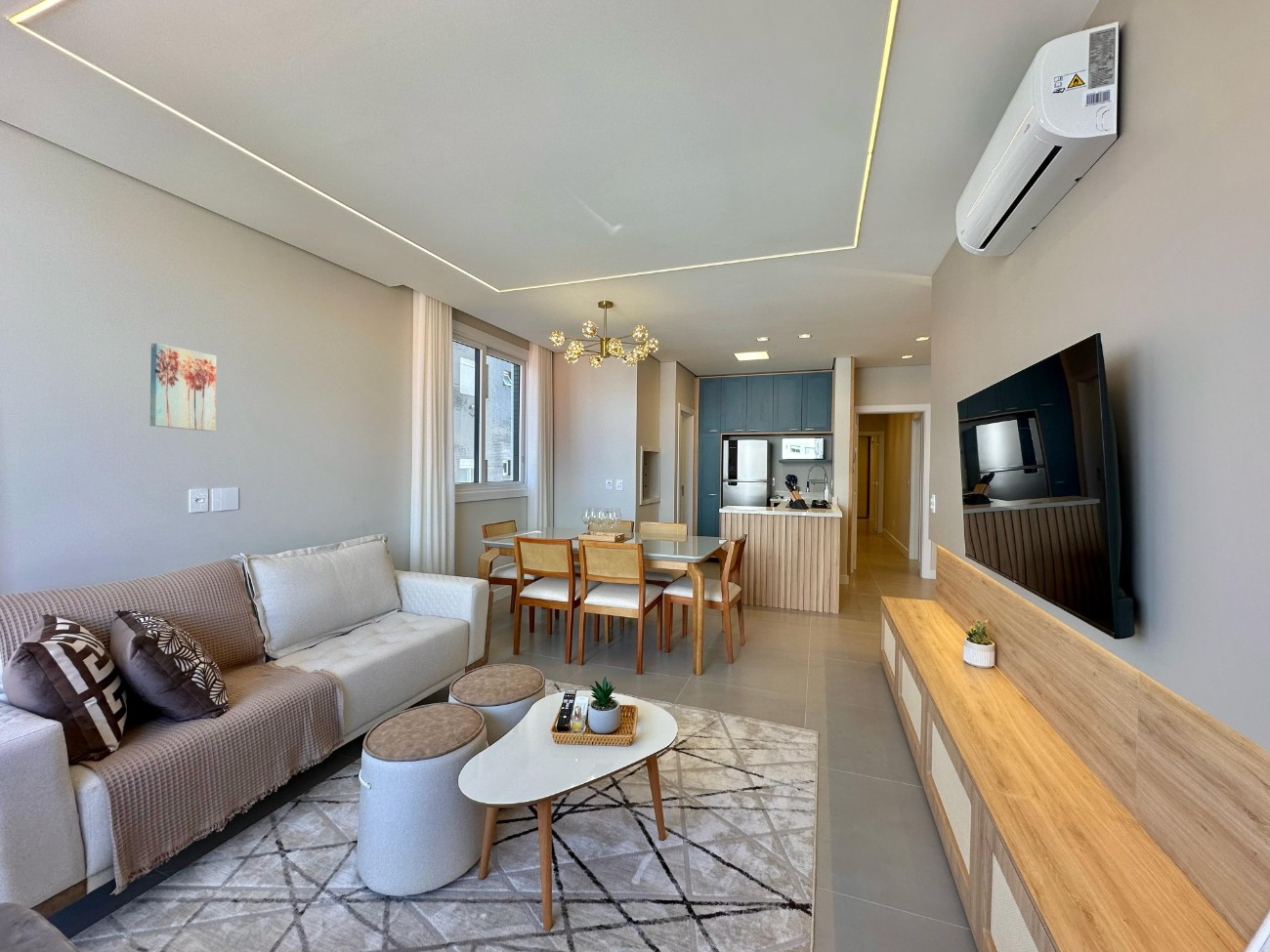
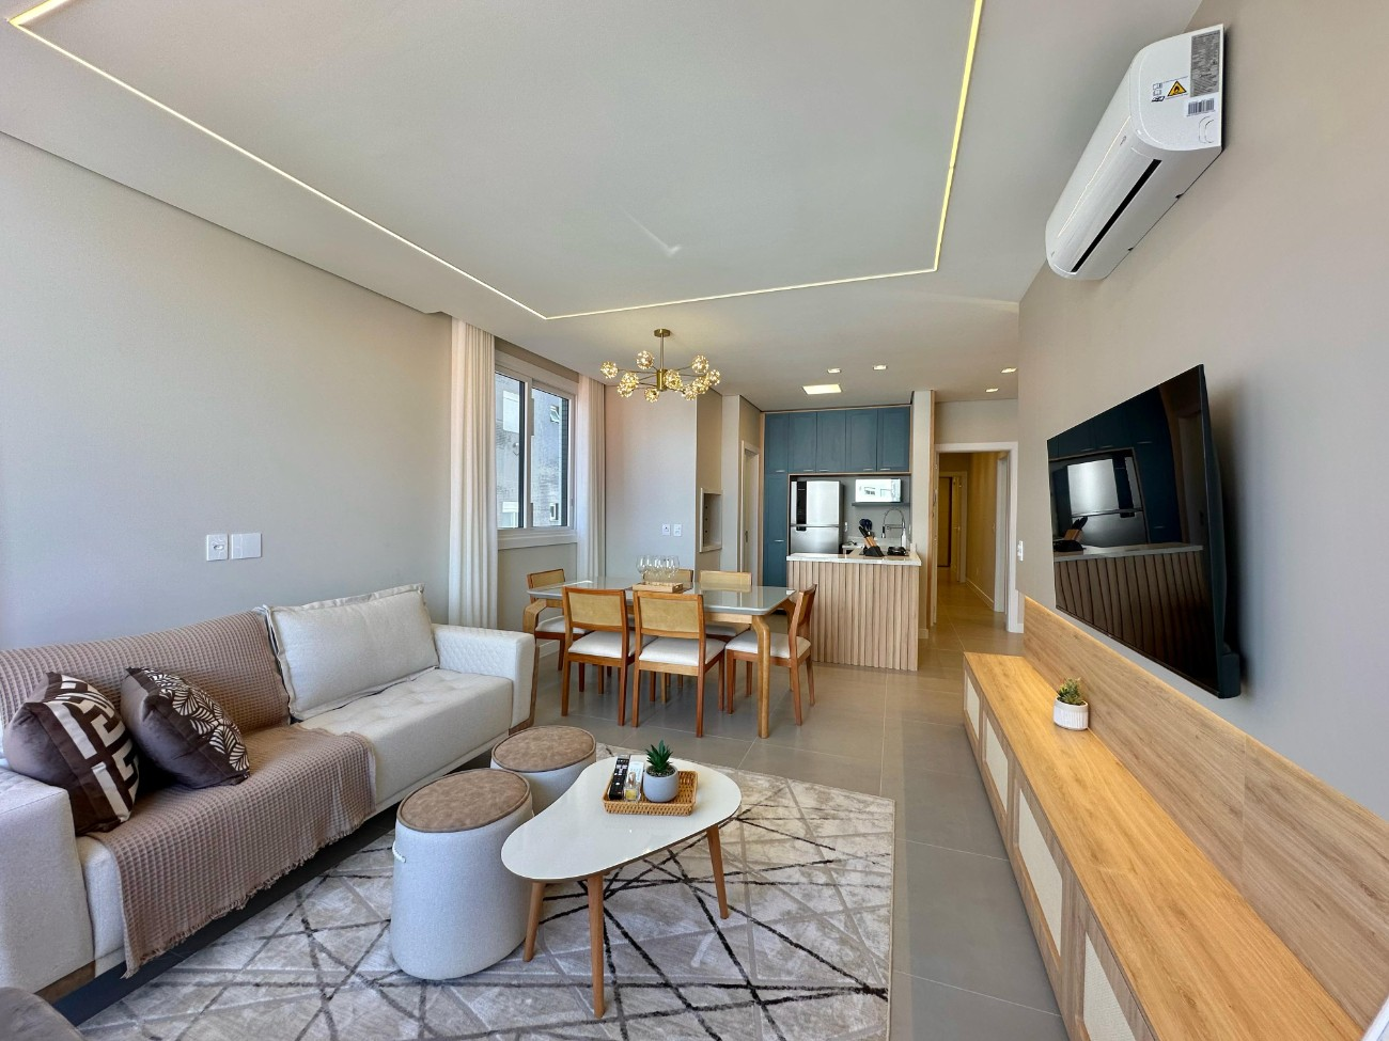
- wall art (184, 389)
